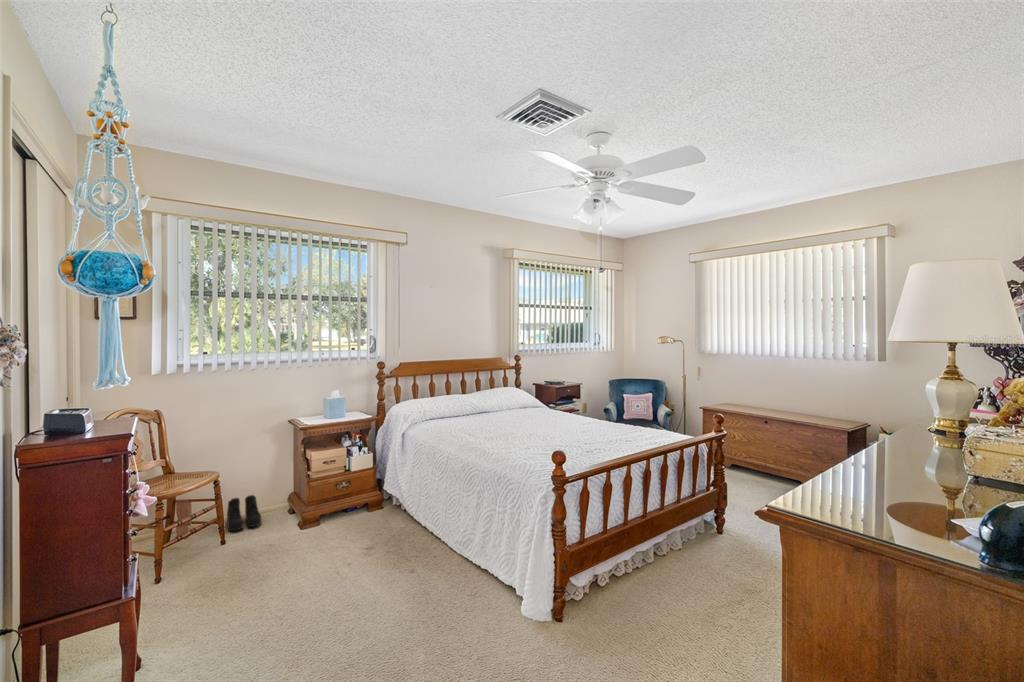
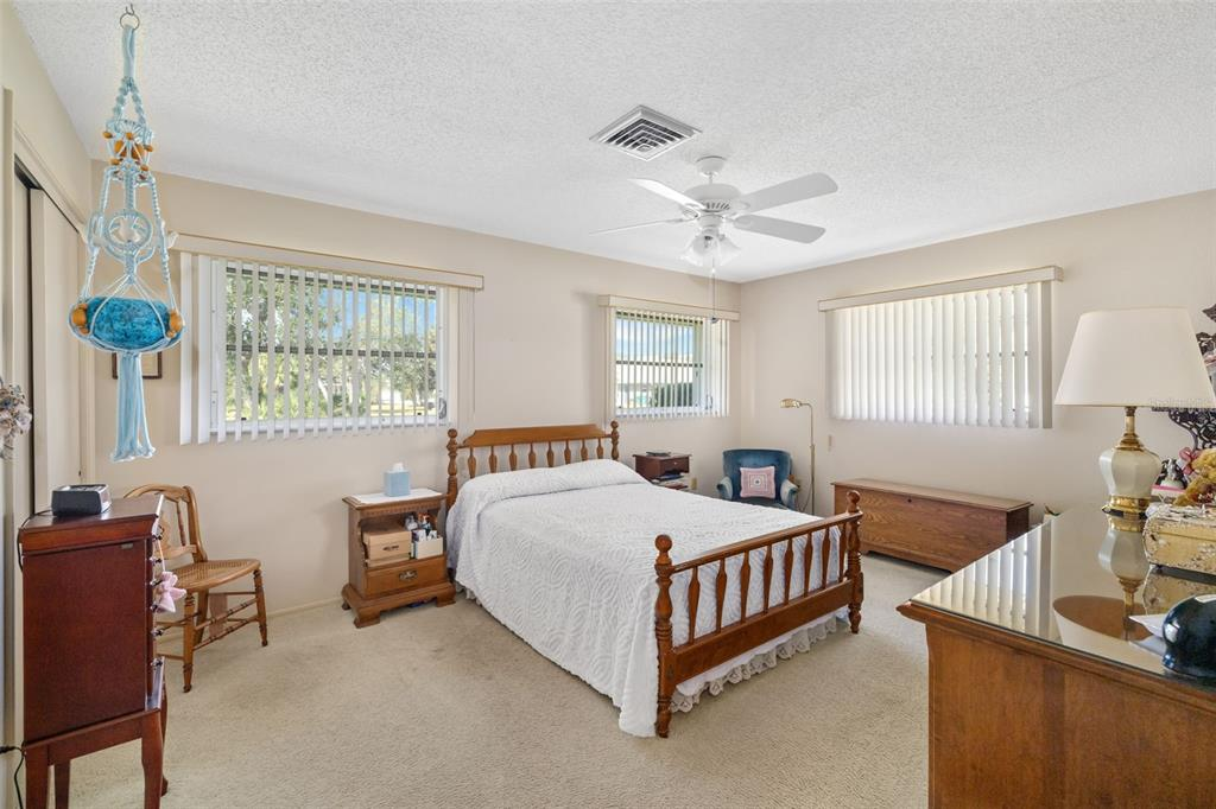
- boots (245, 511)
